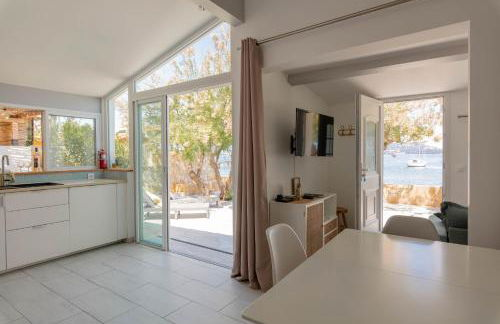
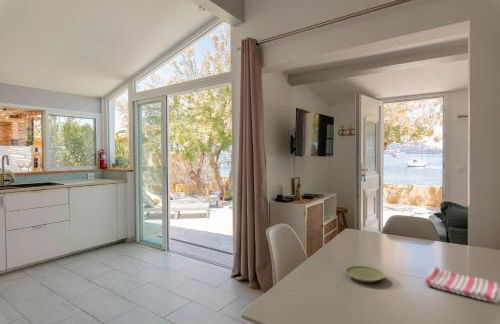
+ plate (364, 274)
+ dish towel (462, 283)
